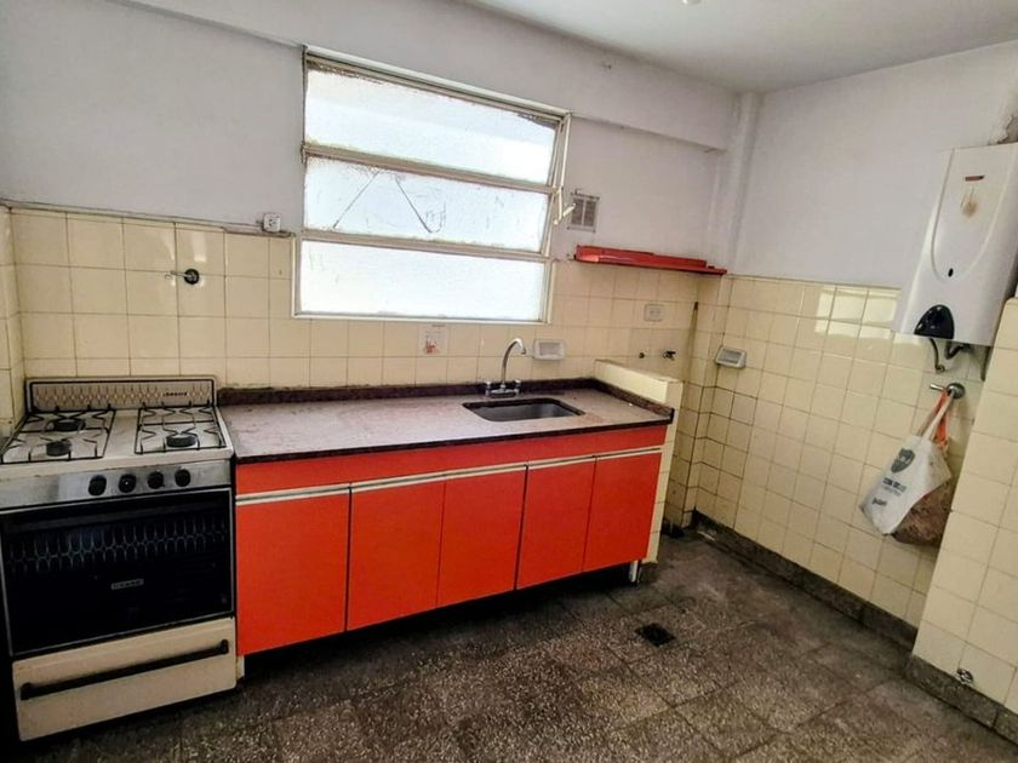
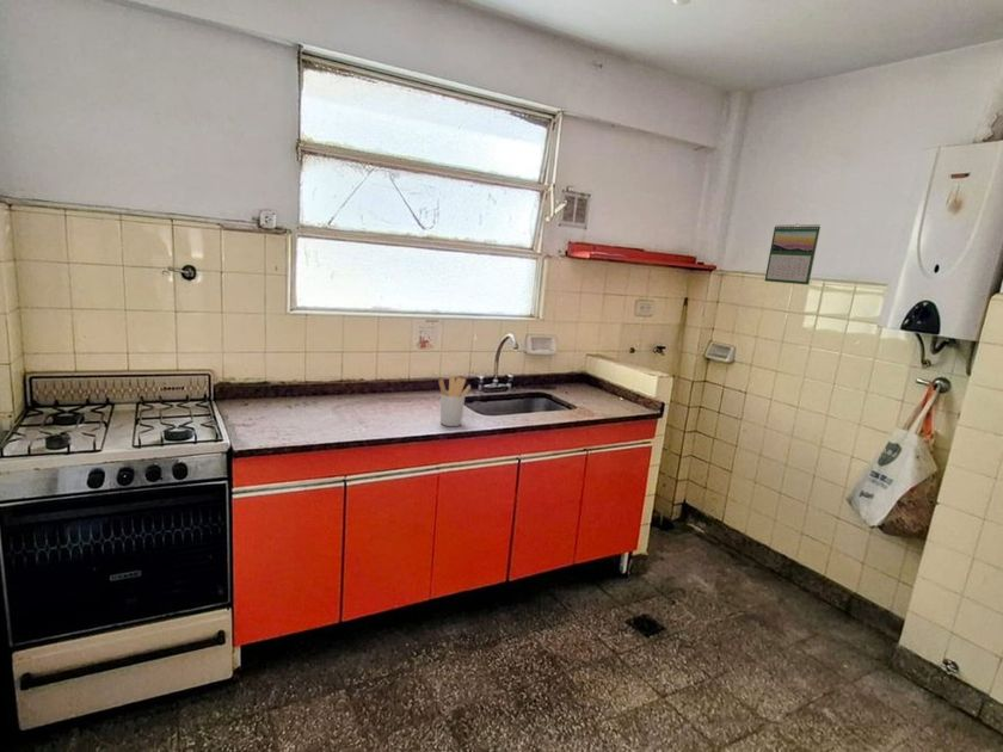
+ utensil holder (453, 400)
+ calendar (790, 253)
